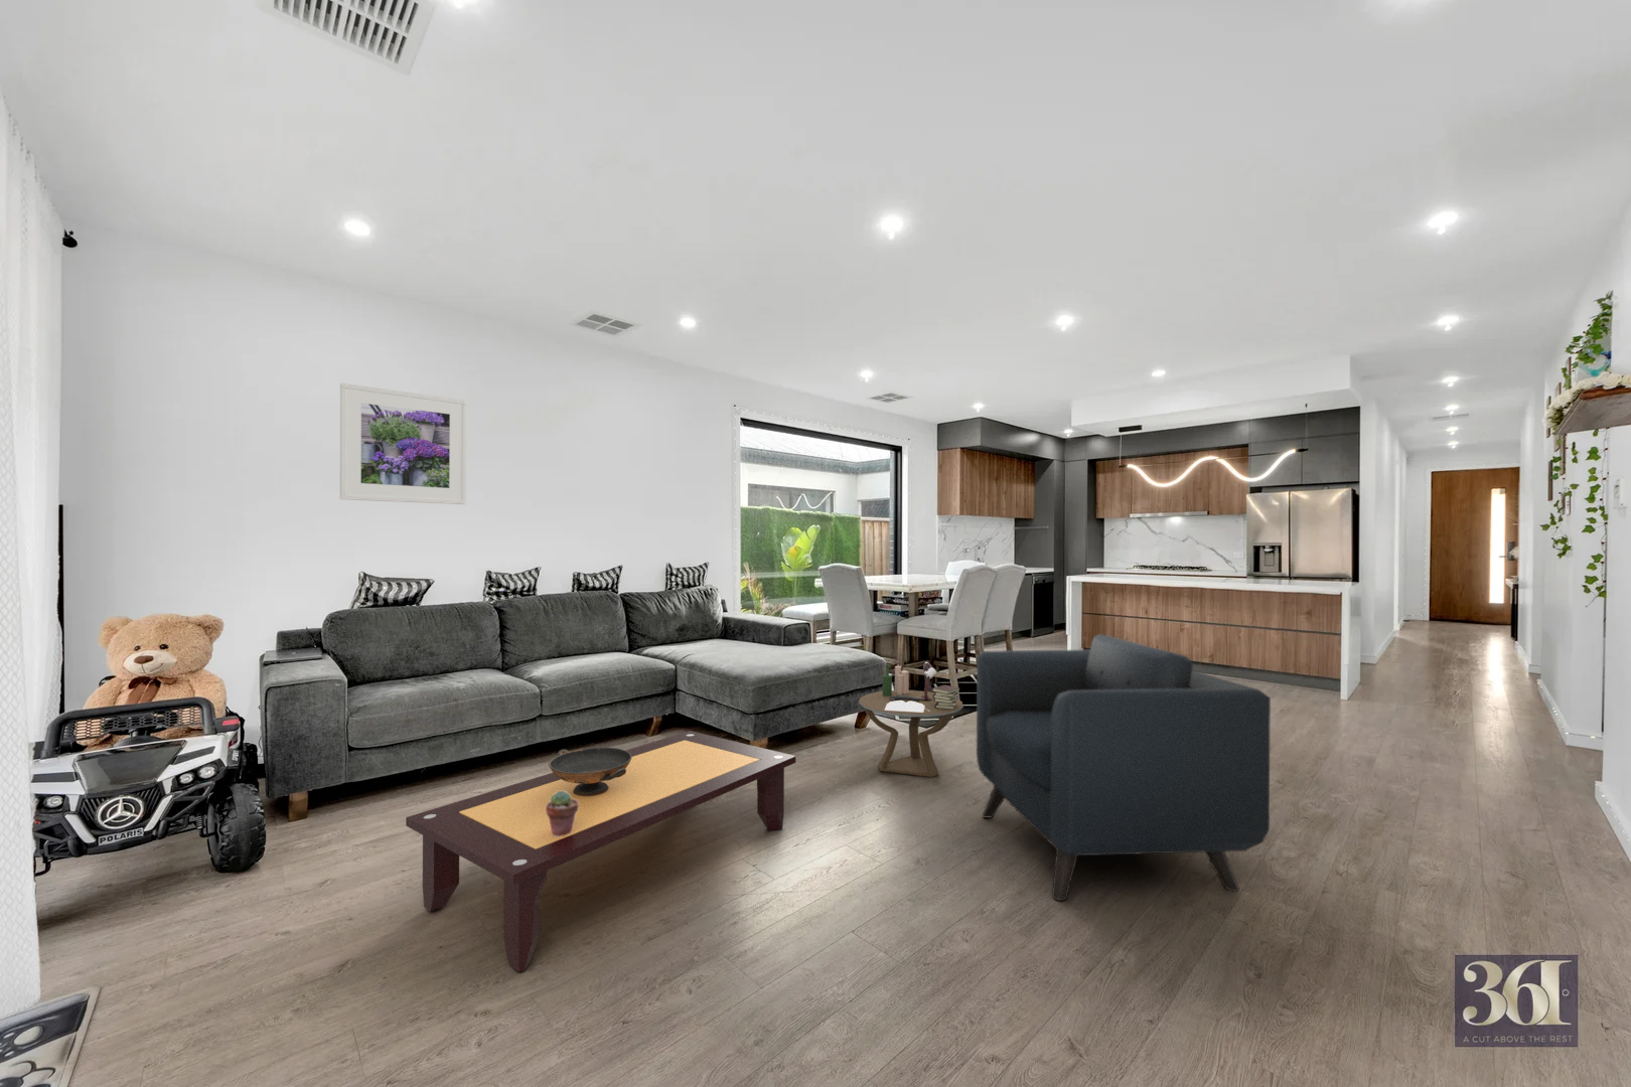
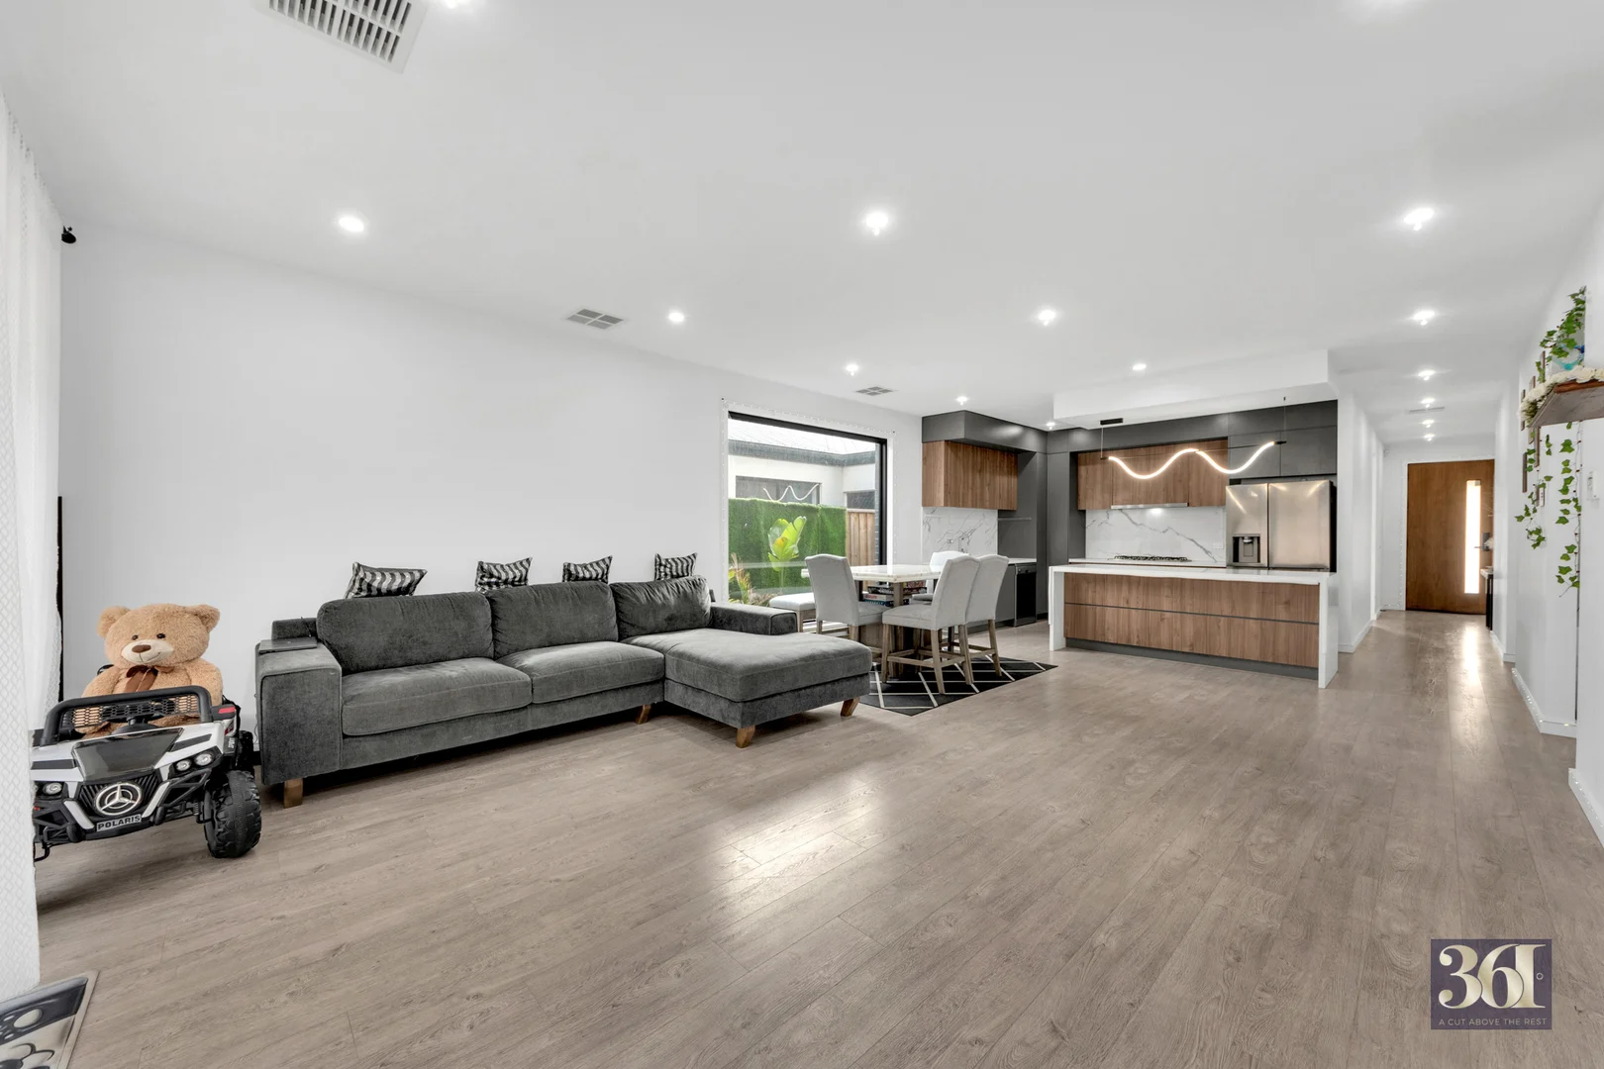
- coffee table (625, 823)
- side table (911, 715)
- armchair (1096, 745)
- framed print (407, 446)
- decorative bowl (591, 773)
- potted succulent (562, 810)
